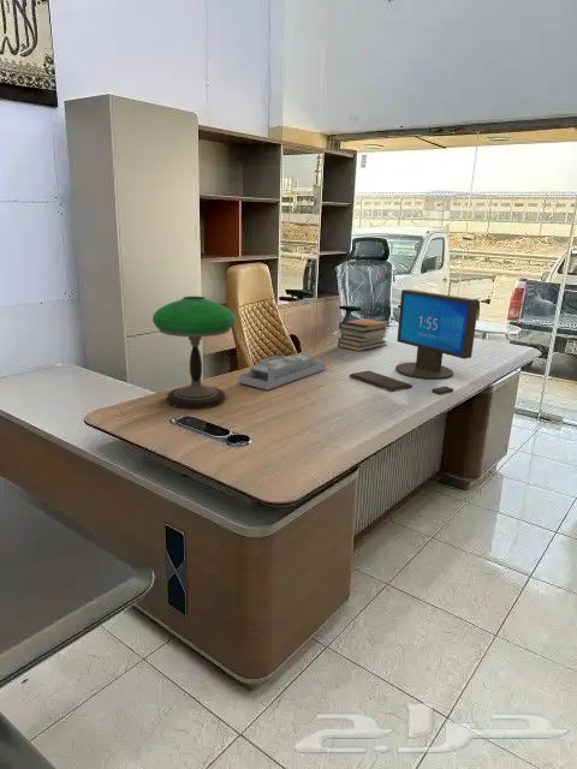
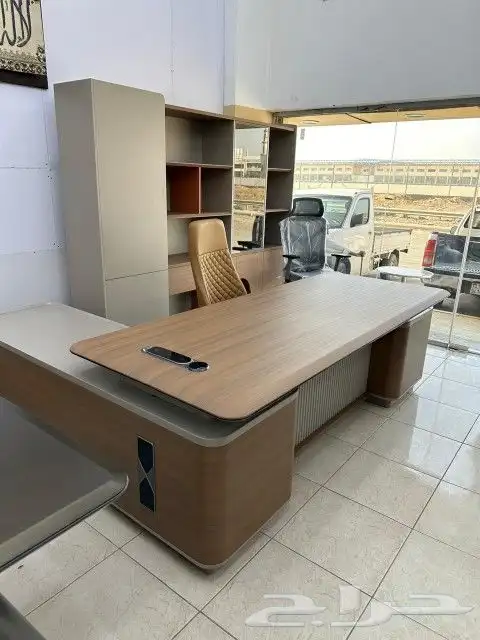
- desk organizer (284, 366)
- monitor (411, 336)
- table lamp (195, 350)
- book stack (364, 334)
